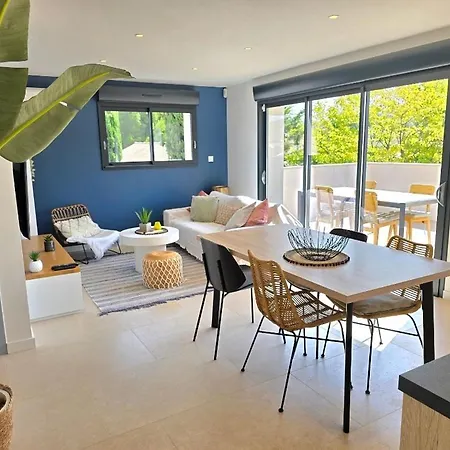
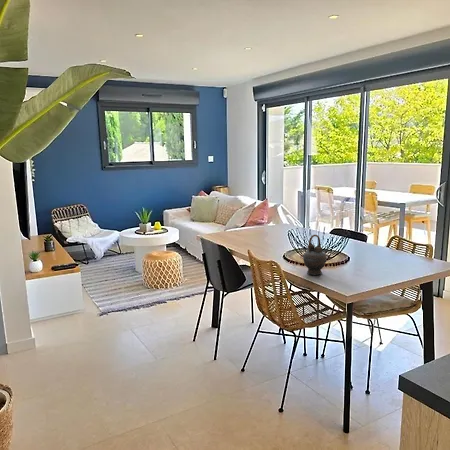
+ teapot (316, 253)
